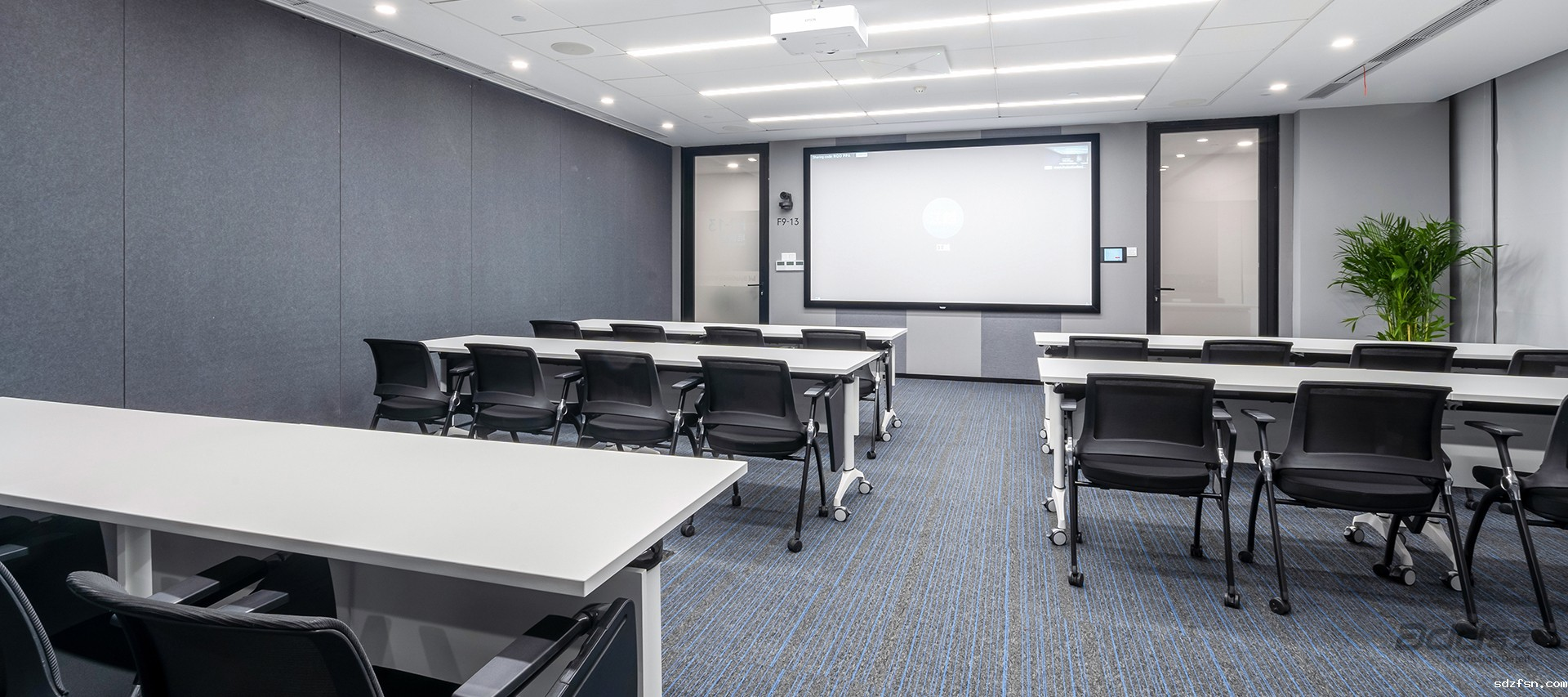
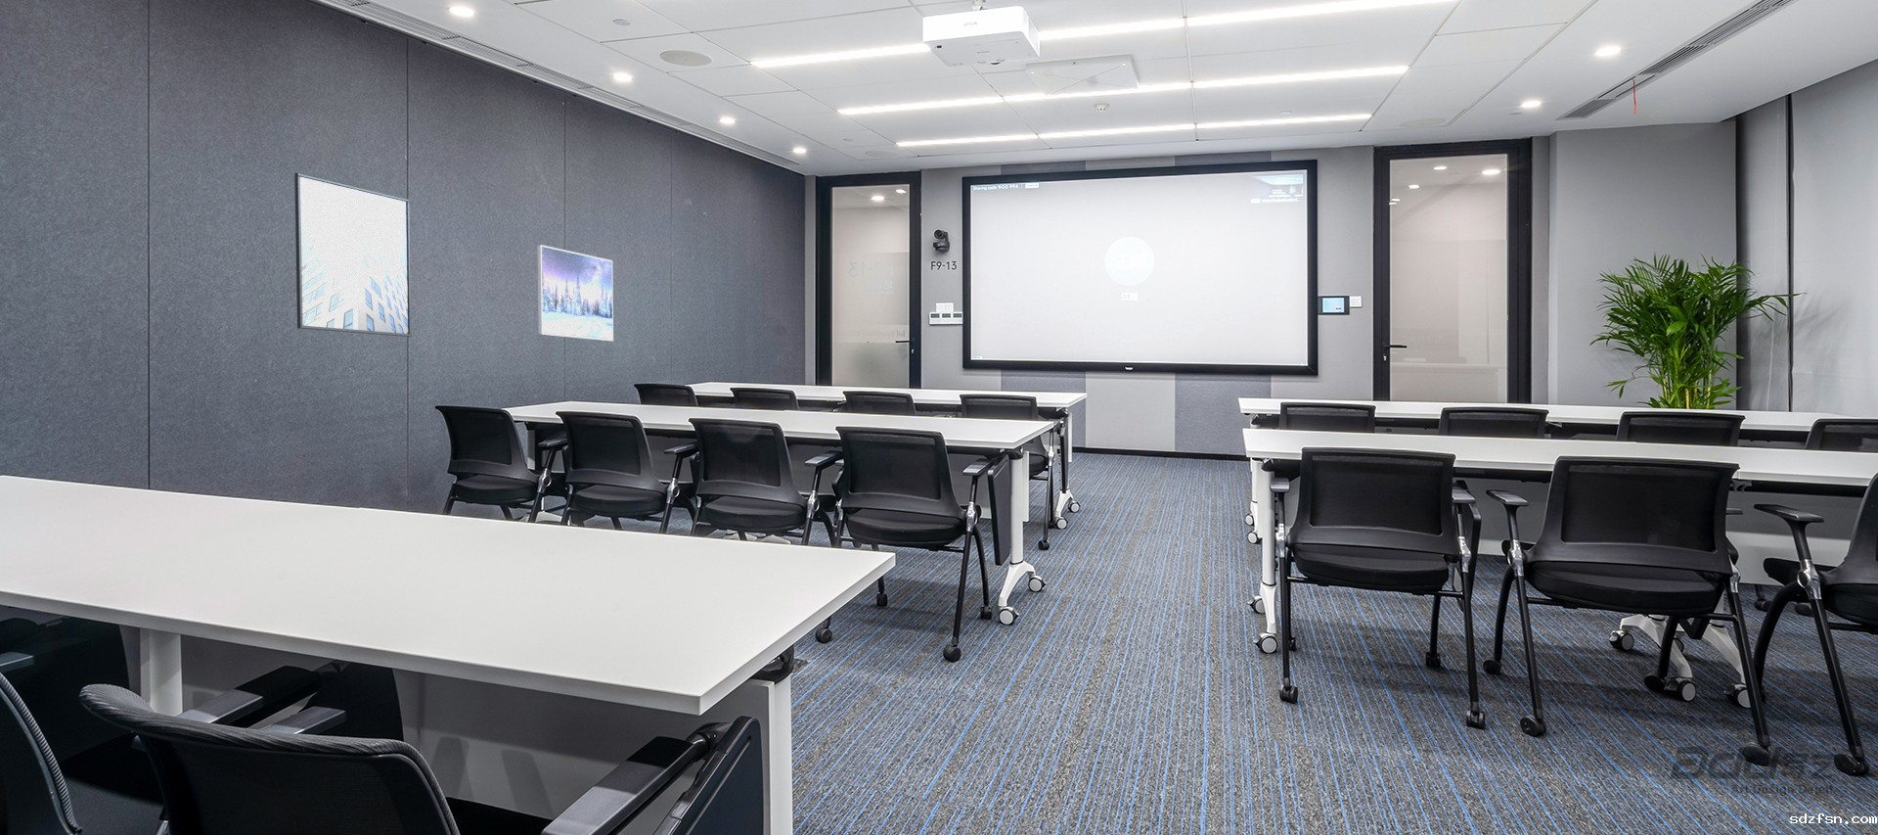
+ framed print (577, 295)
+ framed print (356, 260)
